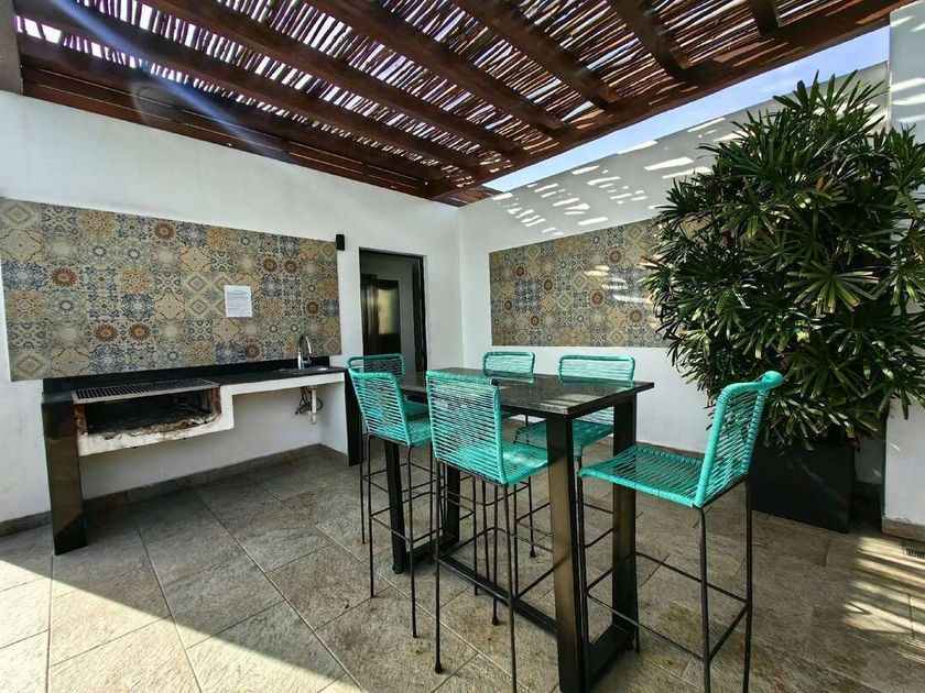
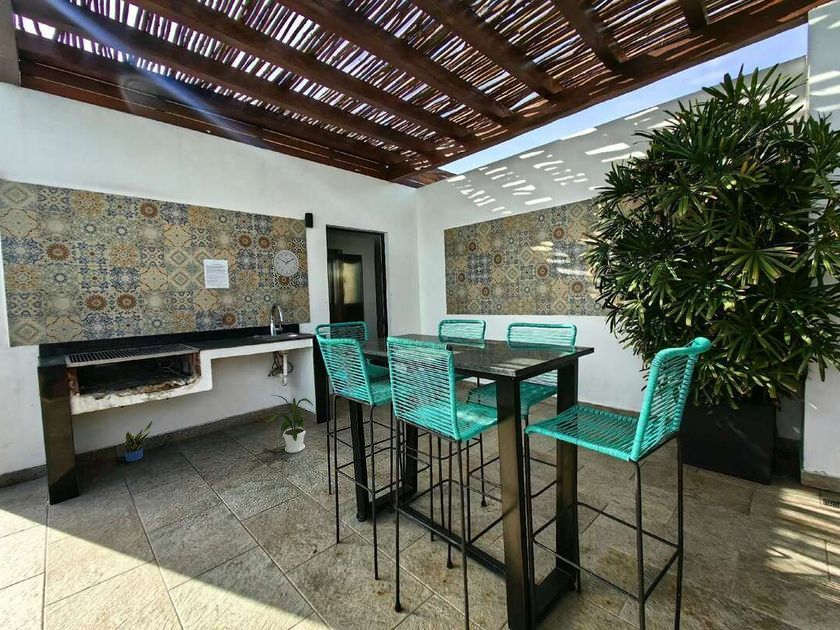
+ house plant (291, 422)
+ potted plant (138, 439)
+ wall clock (286, 263)
